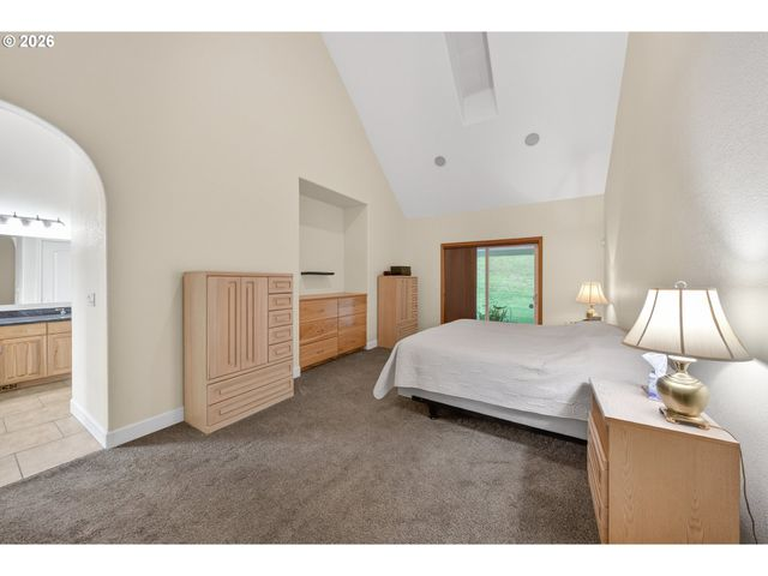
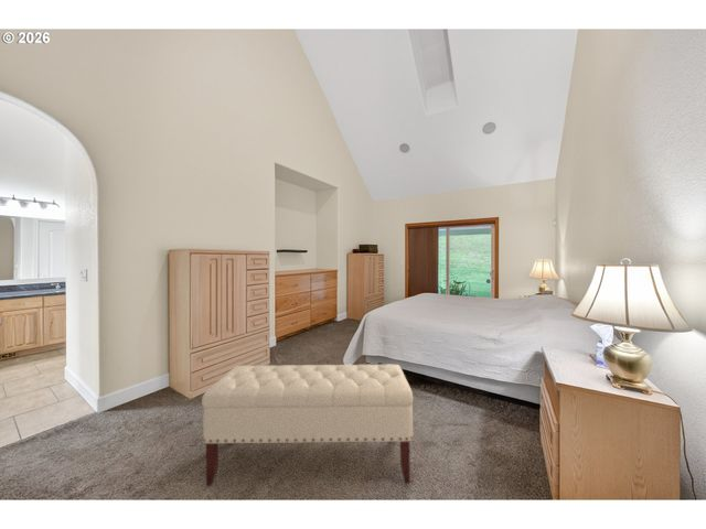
+ bench (313, 415)
